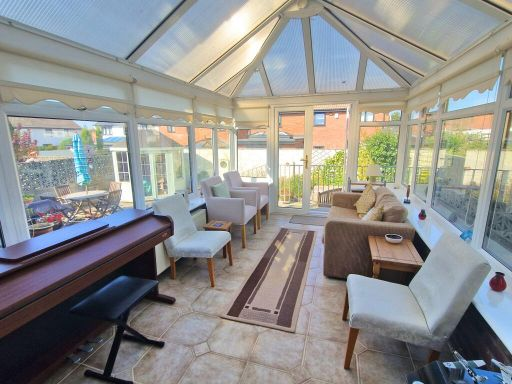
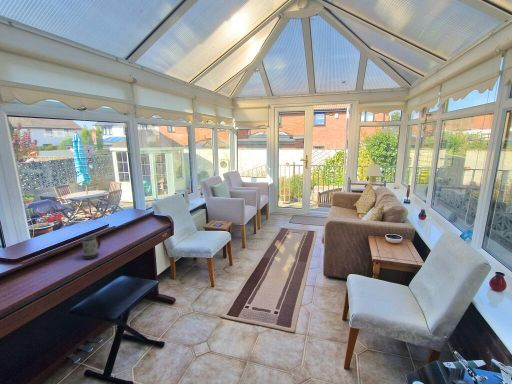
+ mug (92, 245)
